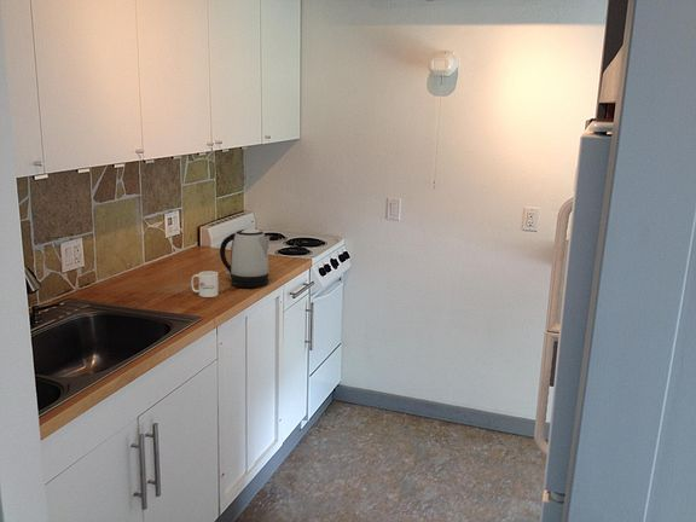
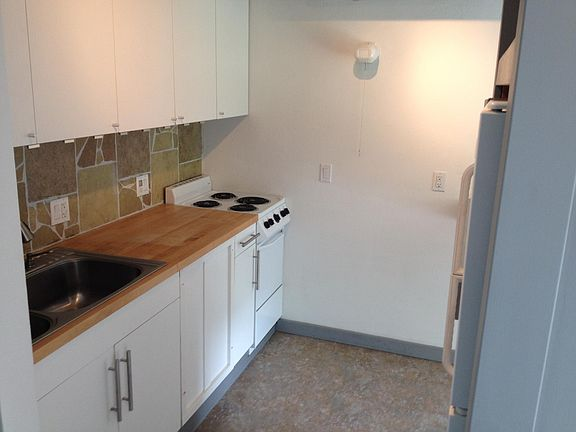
- mug (204, 283)
- kettle (244, 256)
